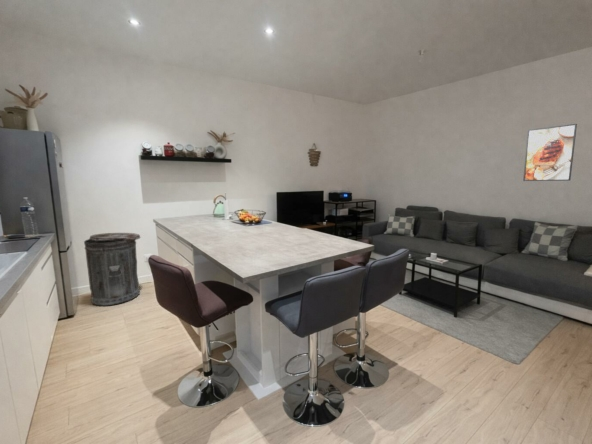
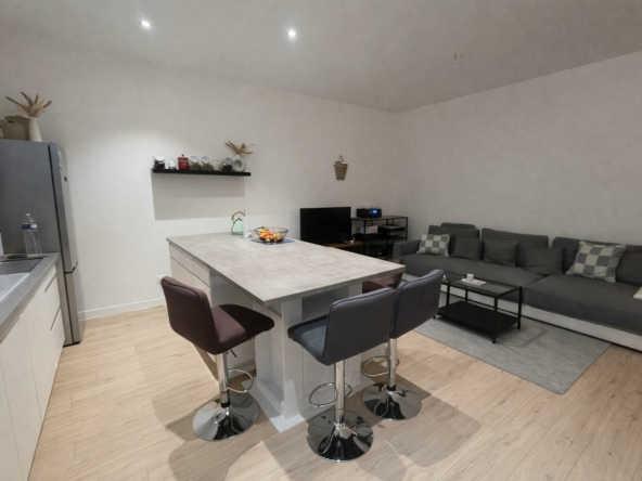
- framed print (548, 154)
- trash can lid (115, 265)
